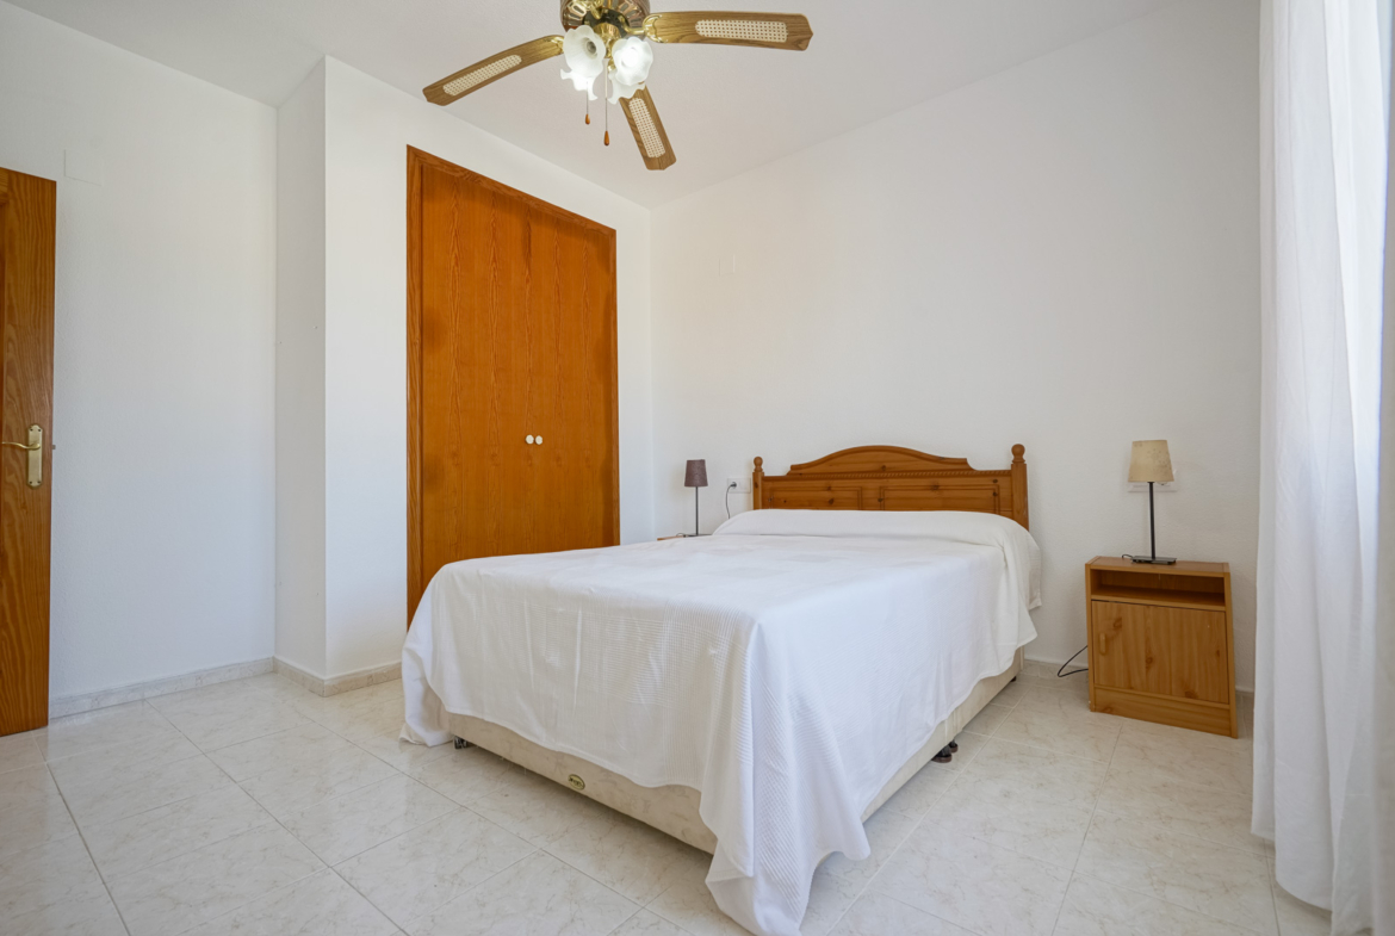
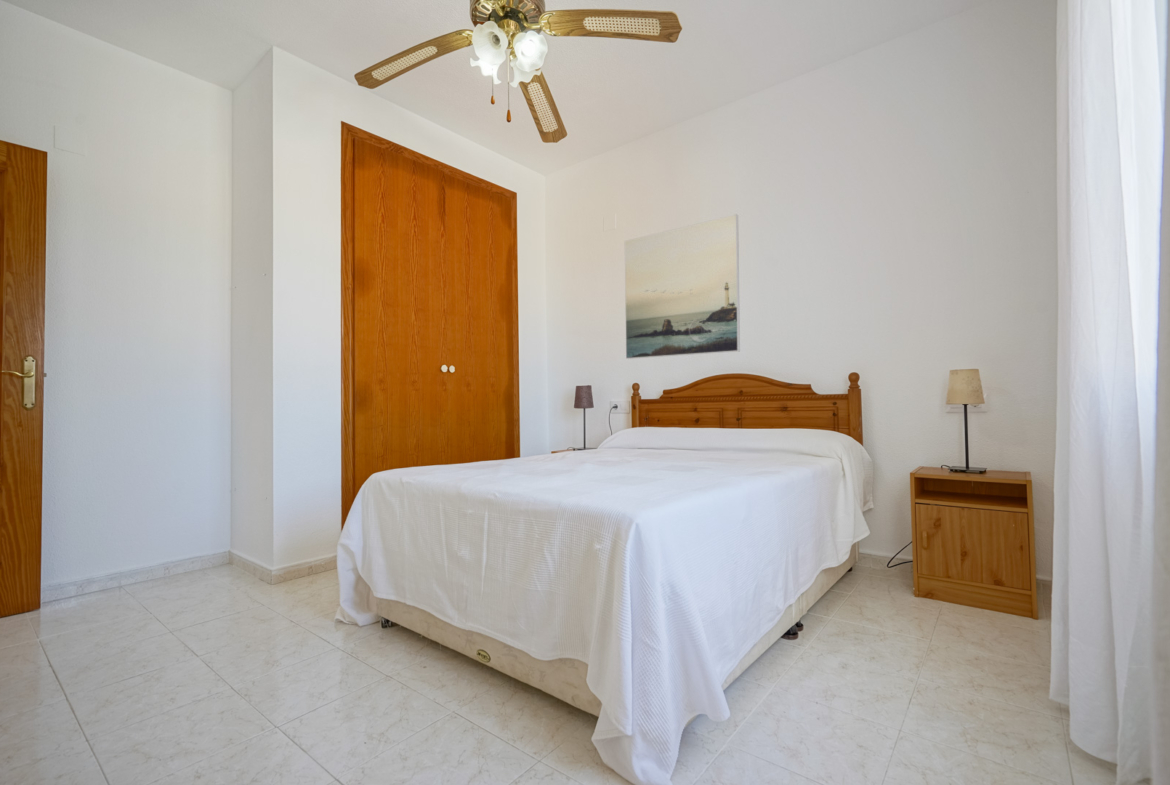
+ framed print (678, 292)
